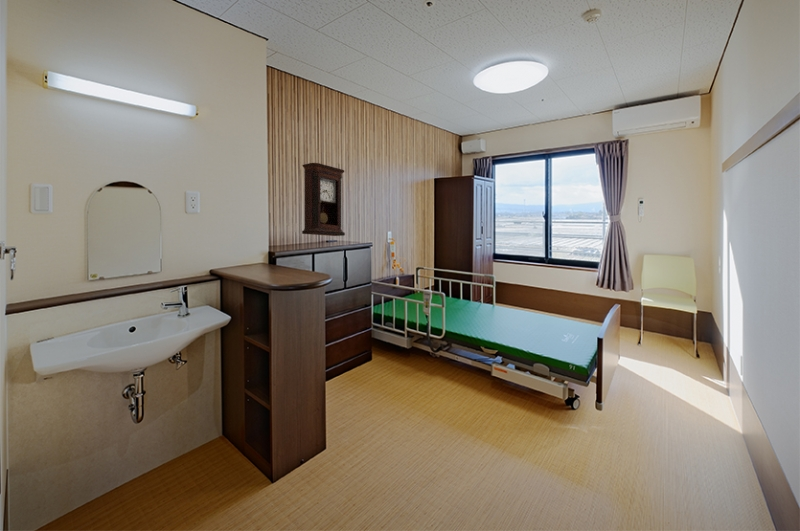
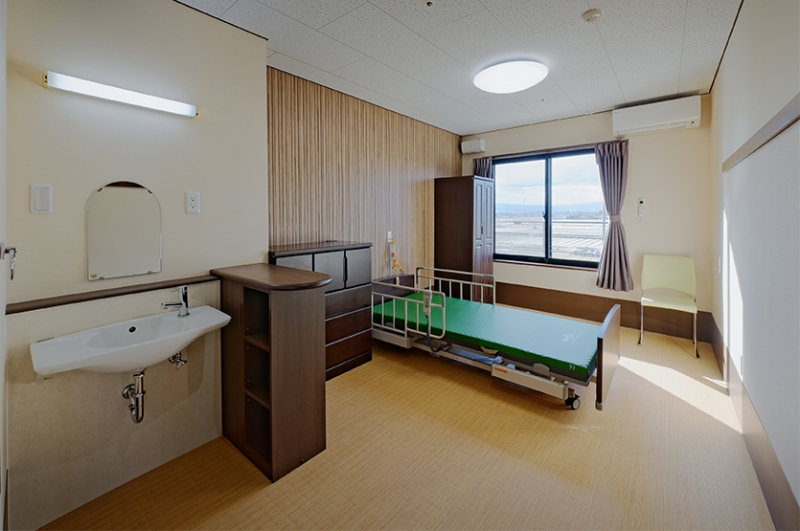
- pendulum clock (325, 201)
